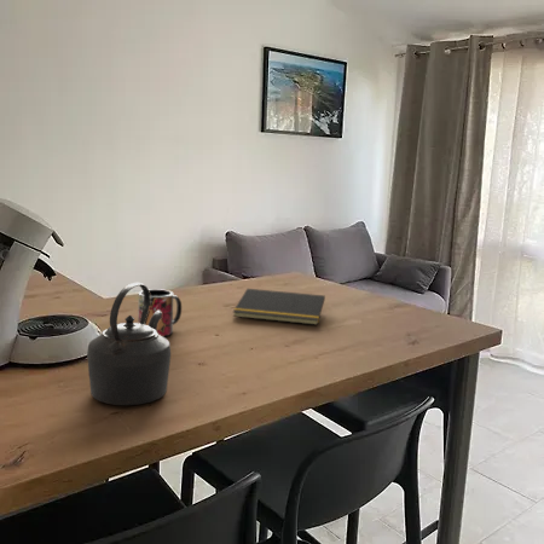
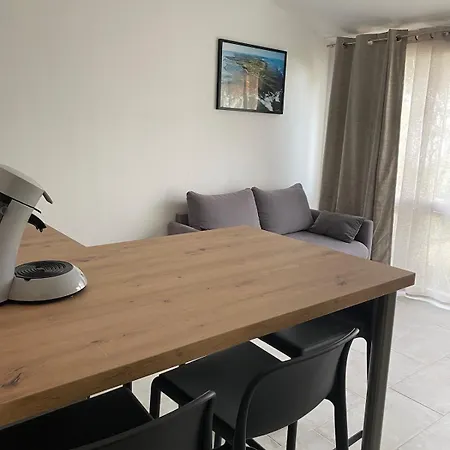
- notepad (279, 305)
- kettle (137, 332)
- mug (161, 311)
